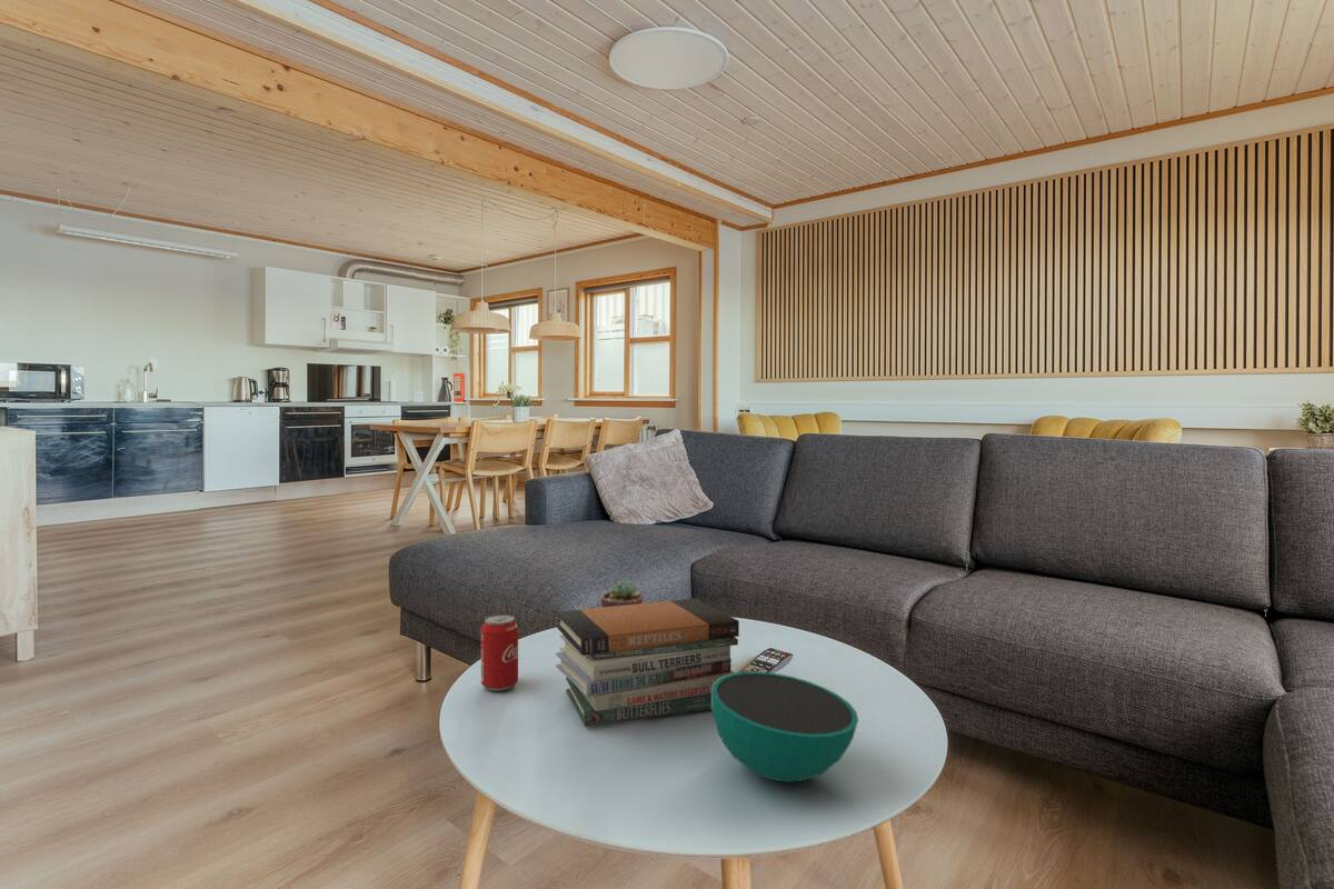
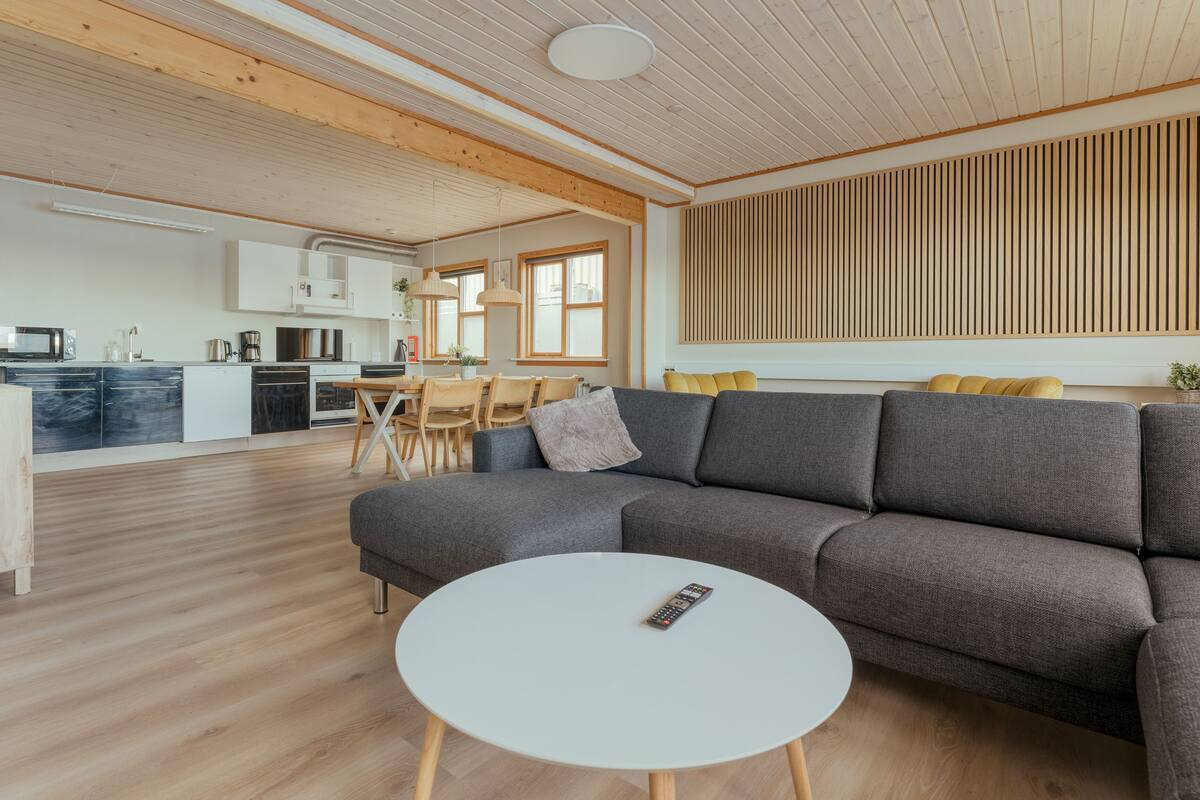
- beverage can (499, 651)
- bowl (783, 731)
- book stack (645, 657)
- potted succulent (621, 605)
